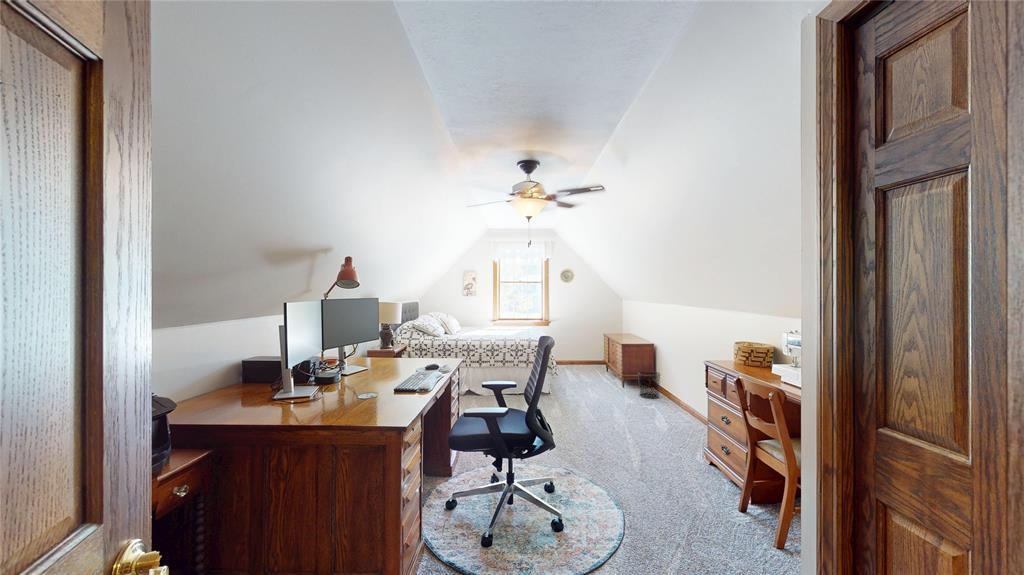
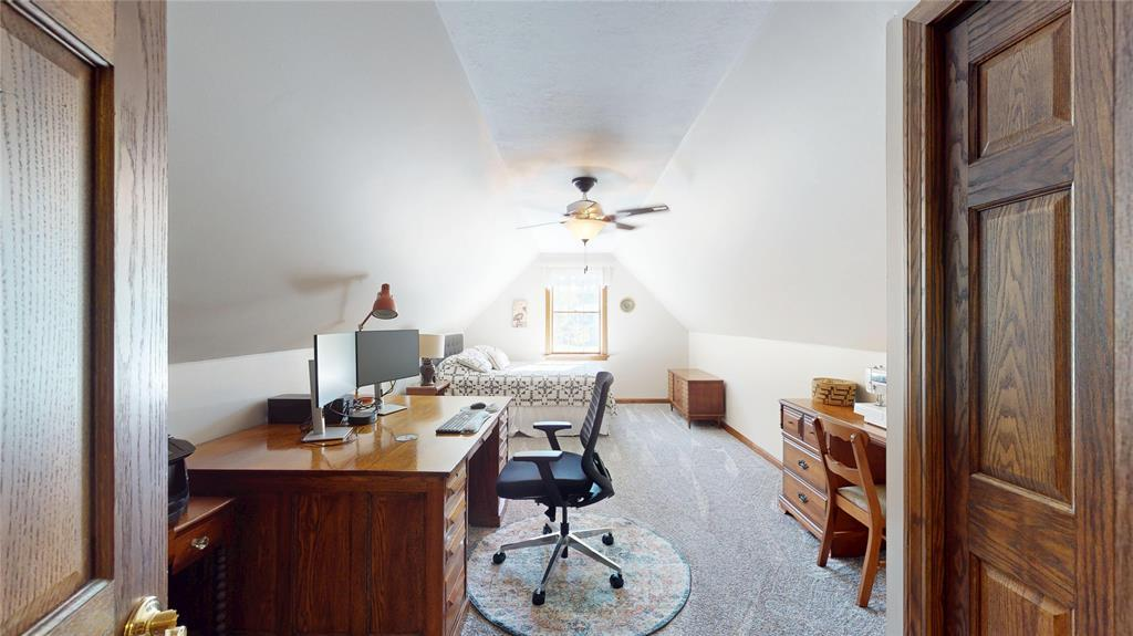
- waste bin (648, 384)
